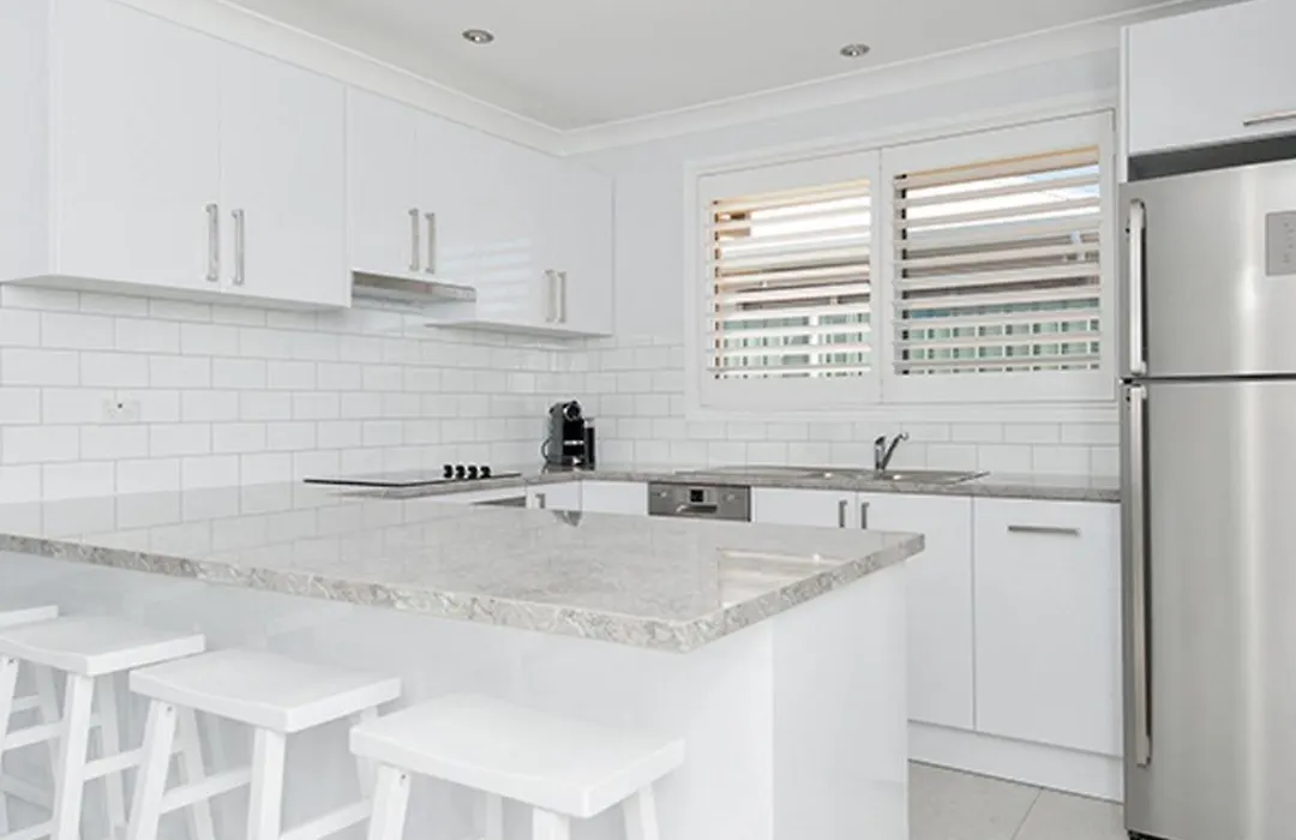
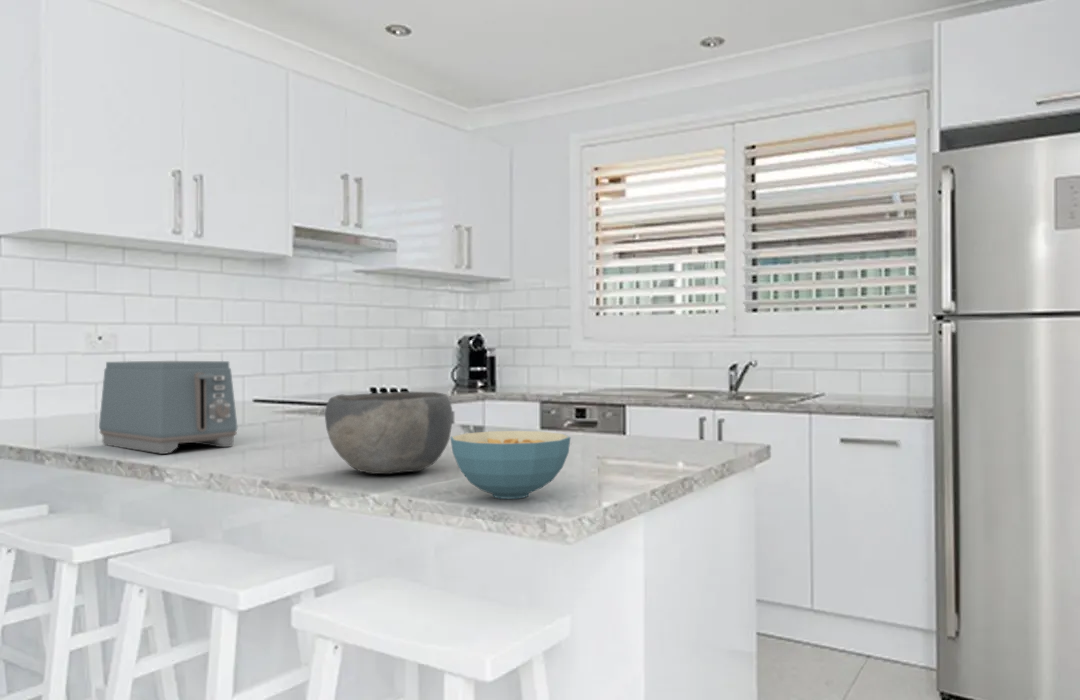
+ bowl (390, 433)
+ cereal bowl (510, 466)
+ toaster (171, 404)
